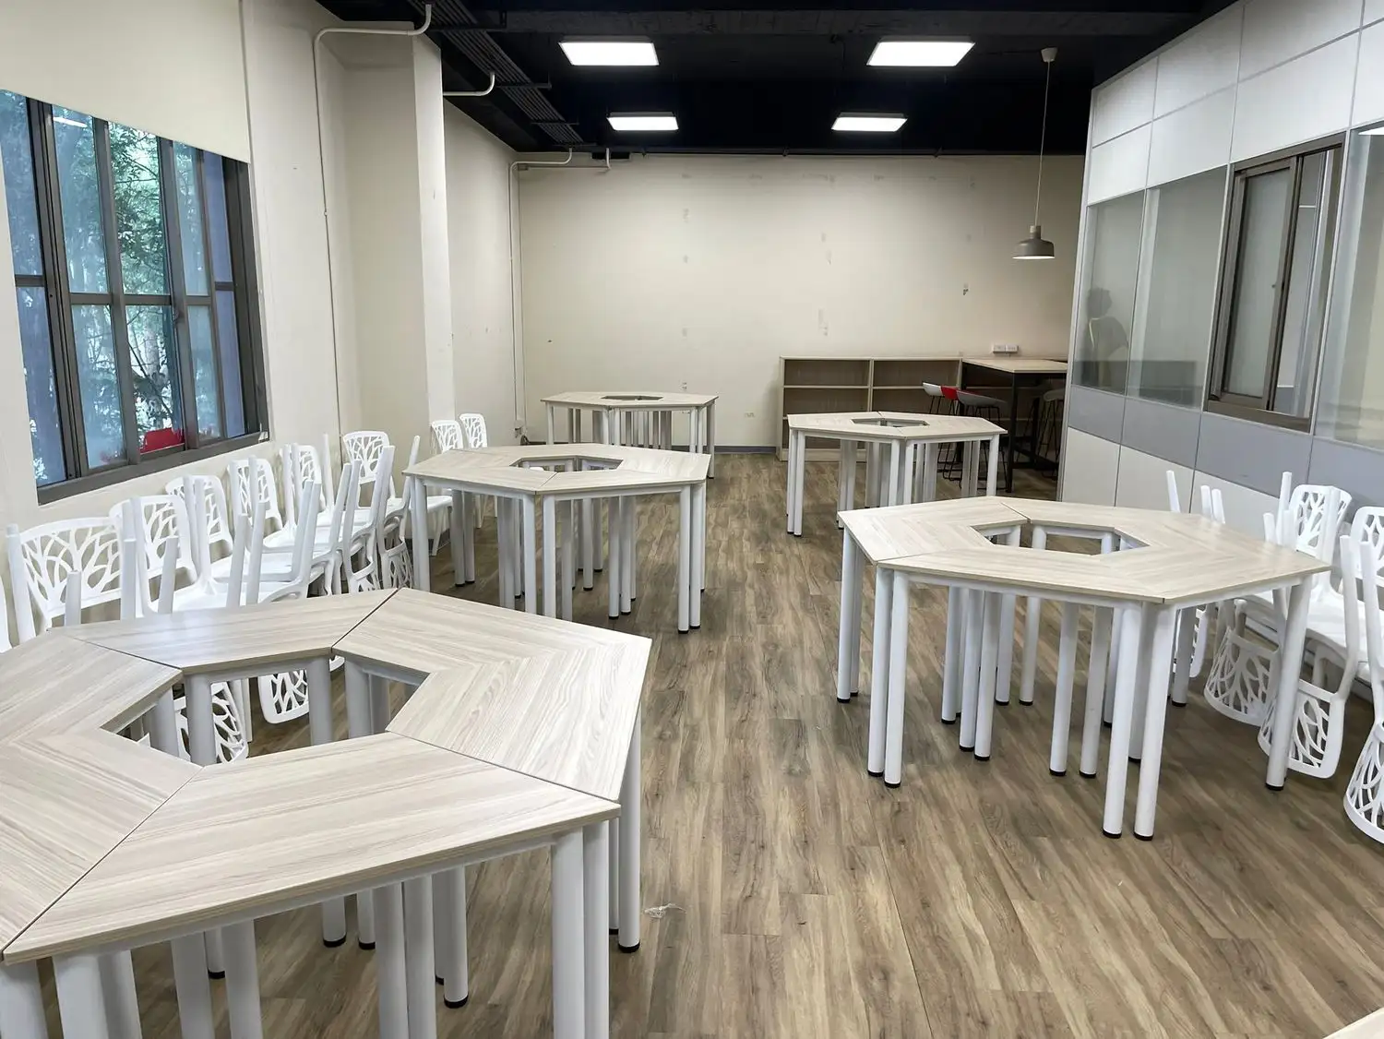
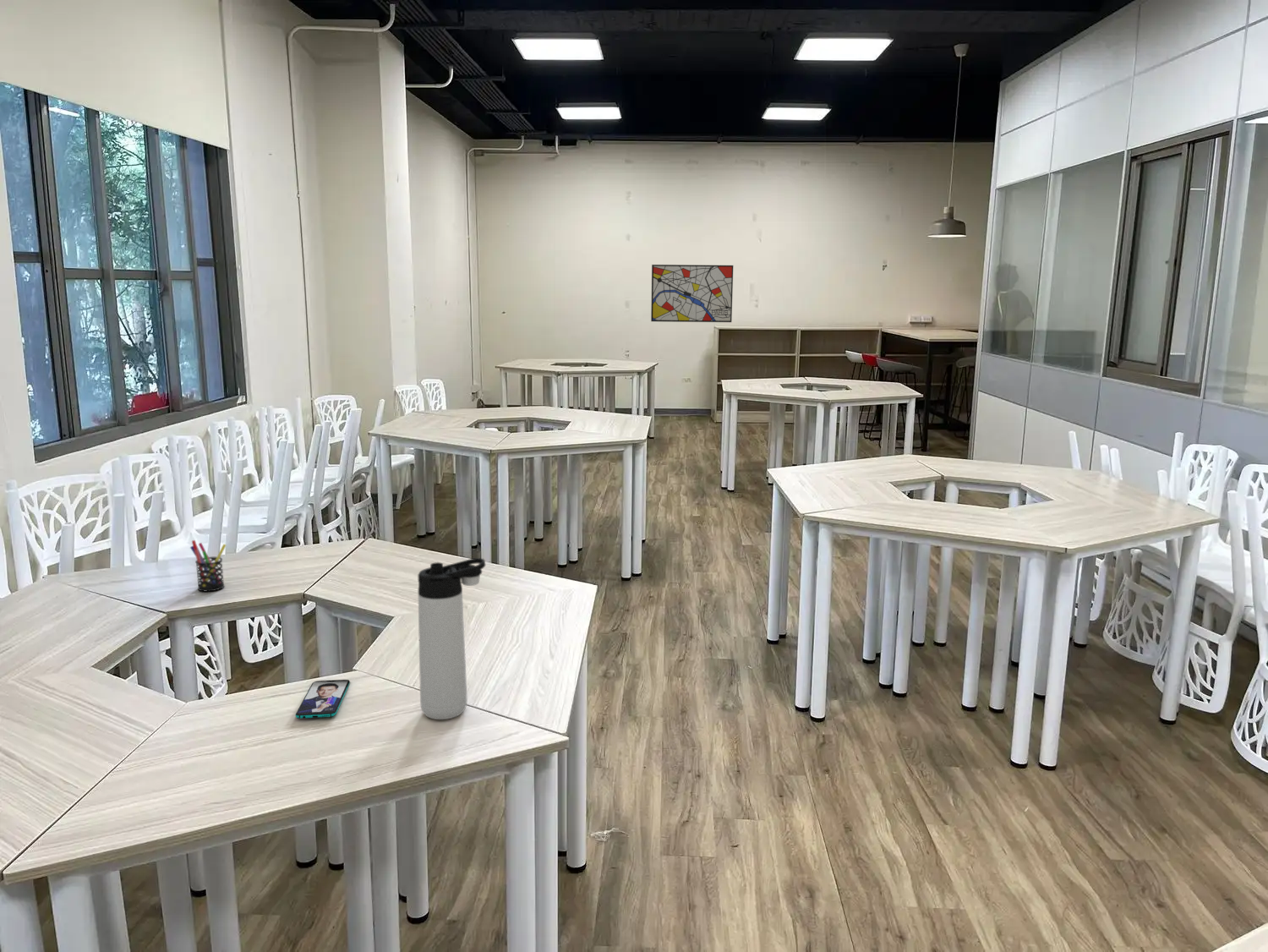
+ smartphone (324, 698)
+ wall art (691, 293)
+ pen holder (207, 564)
+ thermos bottle (452, 637)
